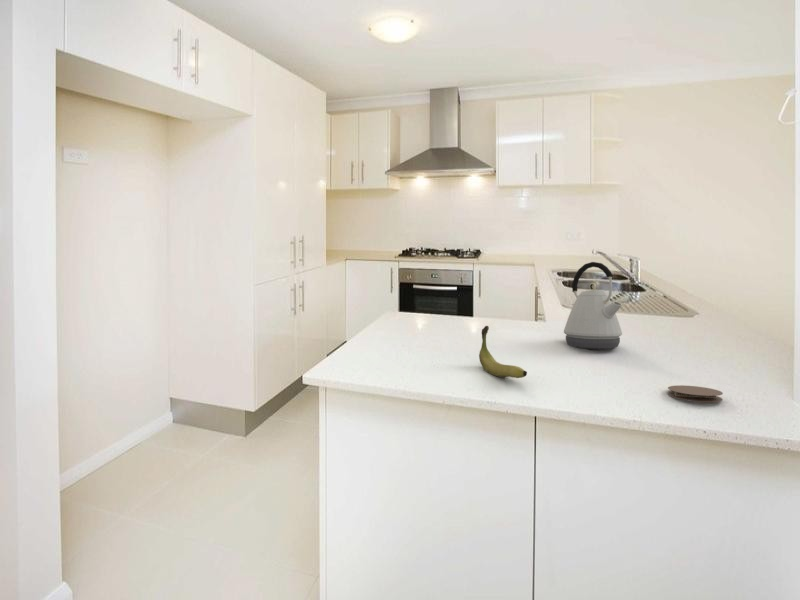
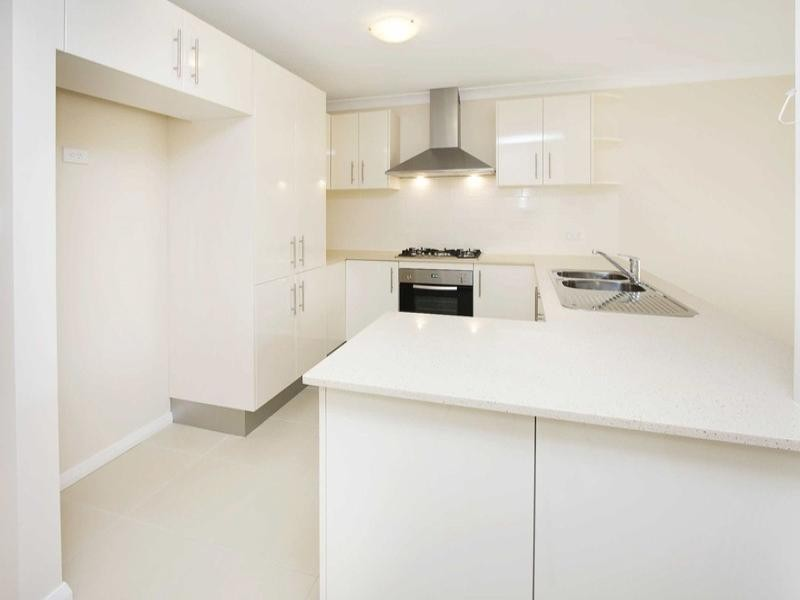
- coaster (694, 393)
- kettle (594, 304)
- banana (494, 359)
